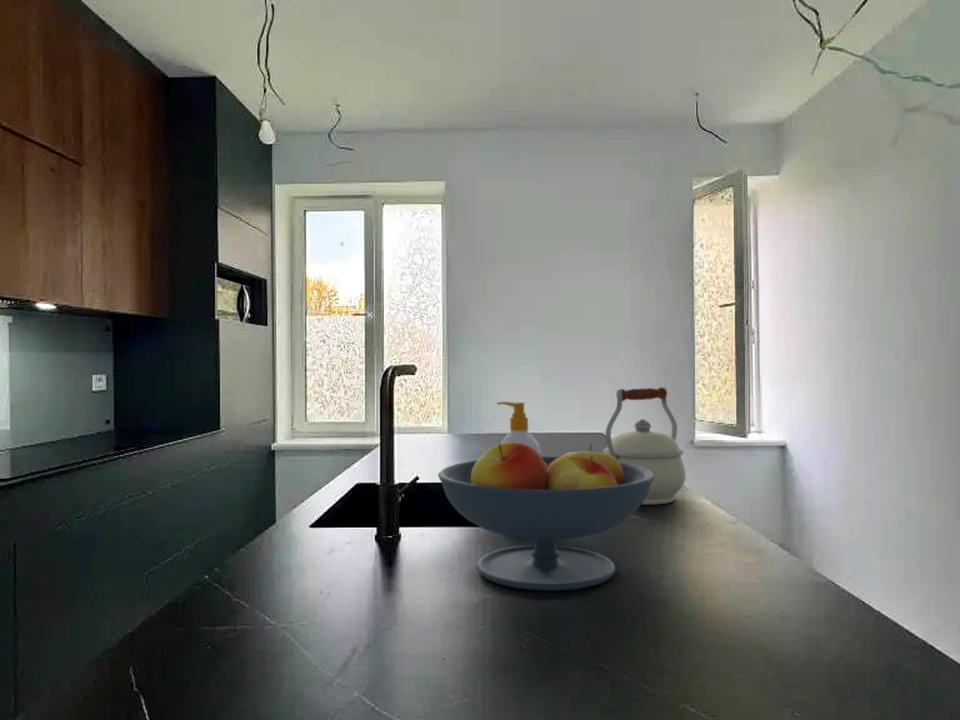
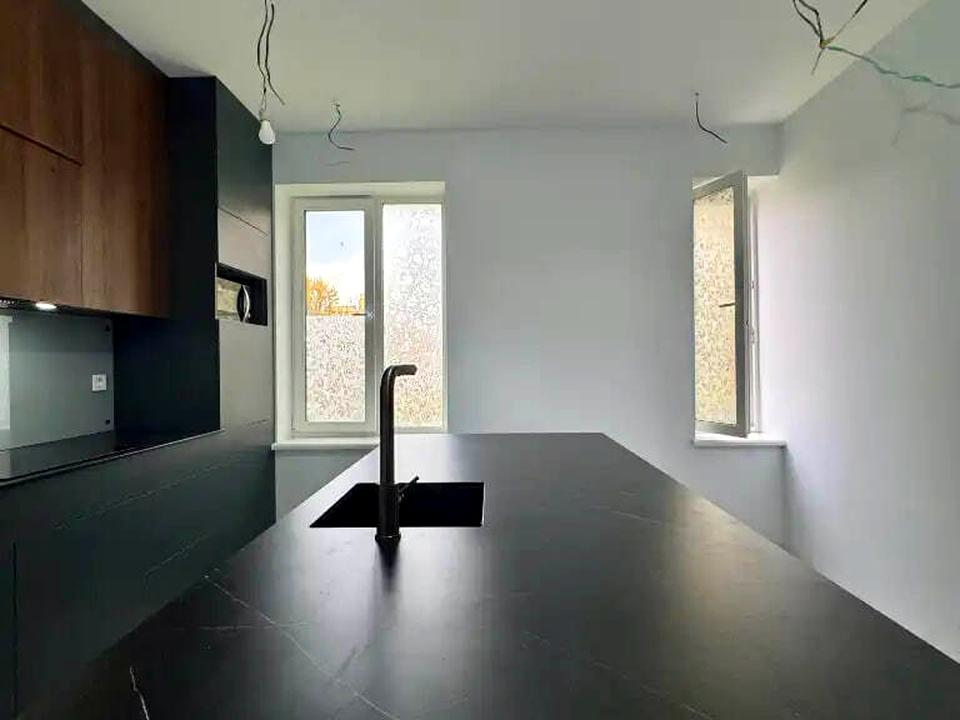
- kettle (637, 443)
- soap bottle (524, 443)
- fruit bowl (544, 502)
